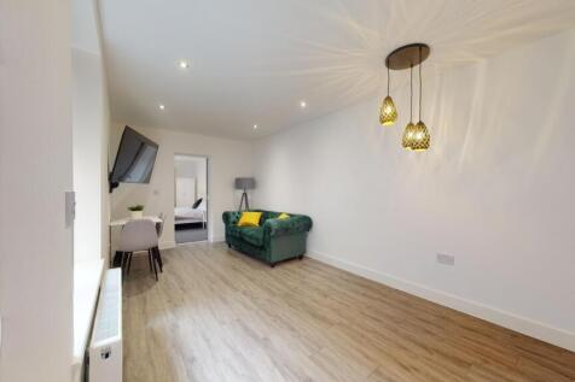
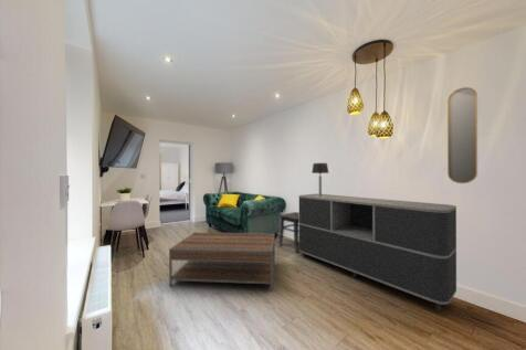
+ side table (295, 231)
+ sideboard (360, 236)
+ coffee table (228, 256)
+ home mirror (462, 136)
+ table lamp (319, 179)
